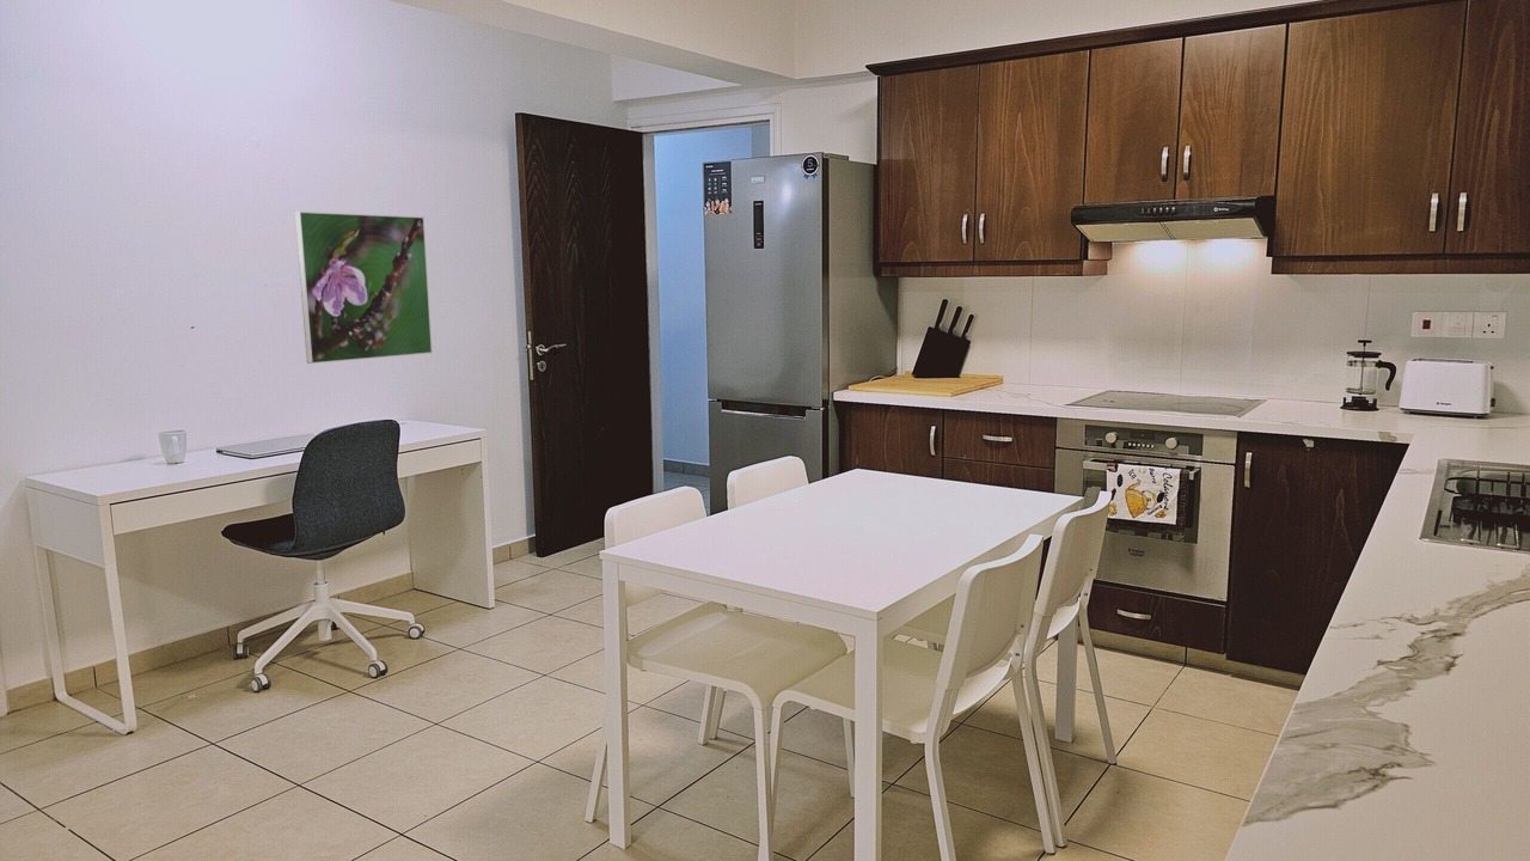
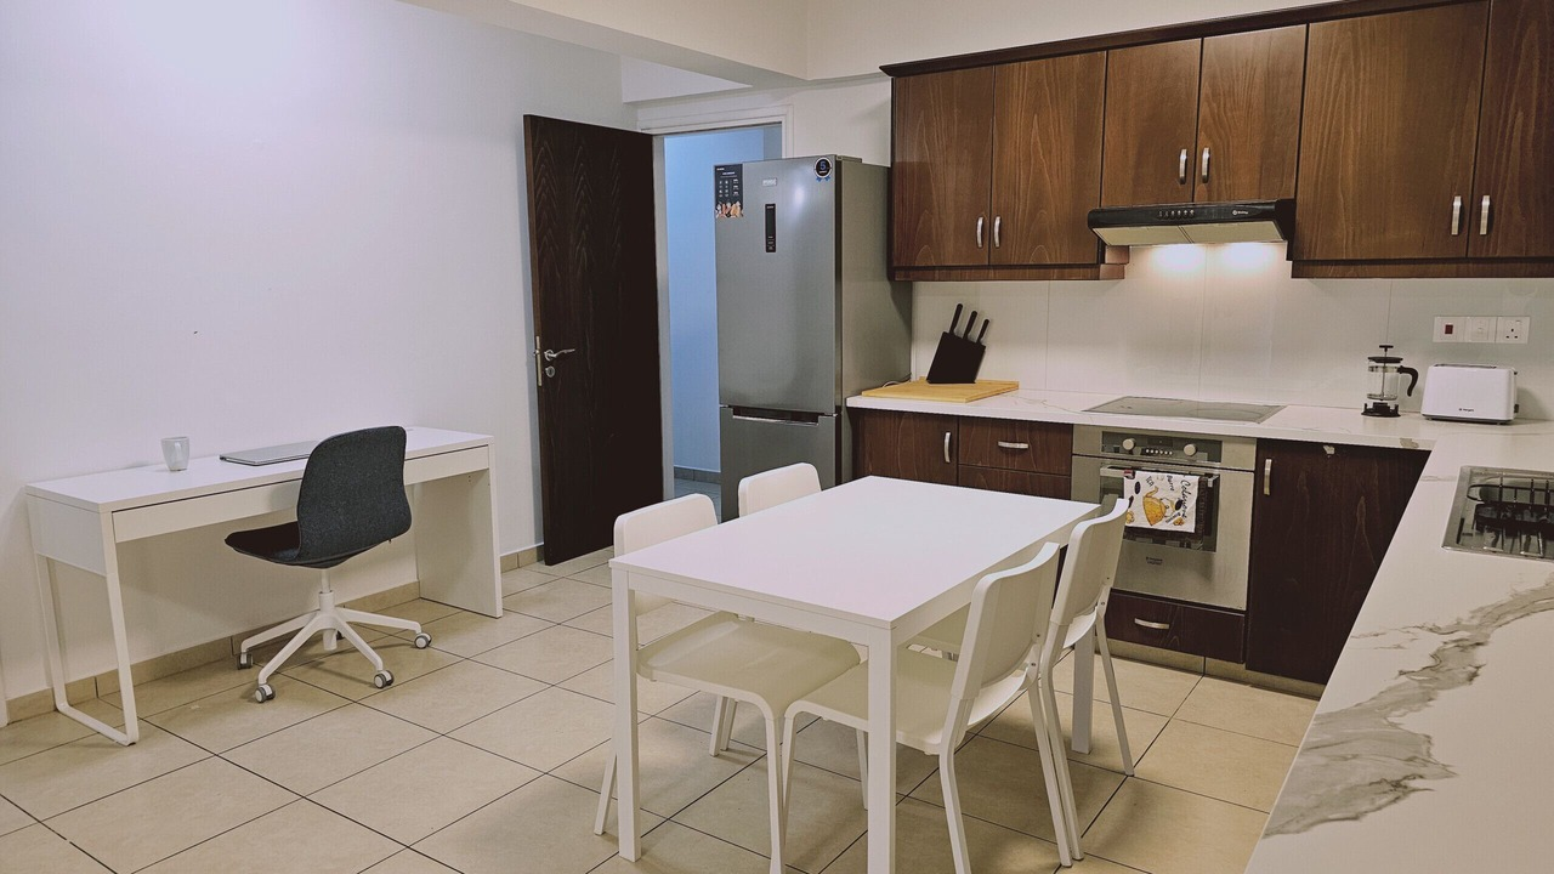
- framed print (367, 287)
